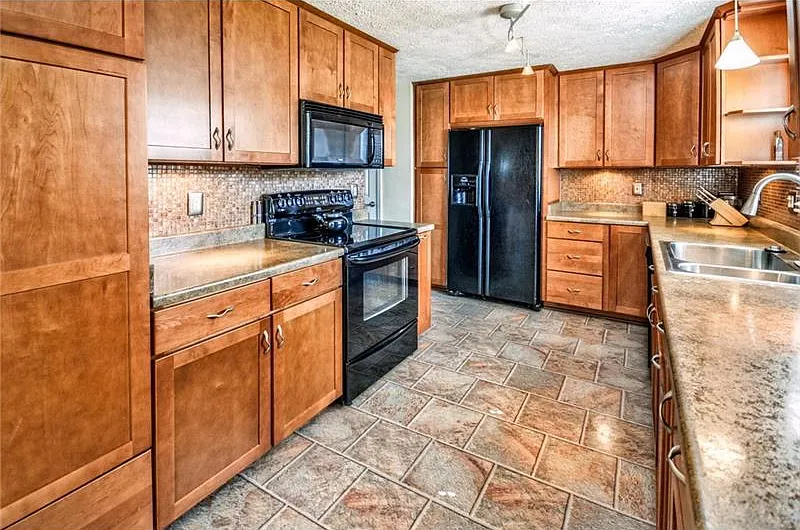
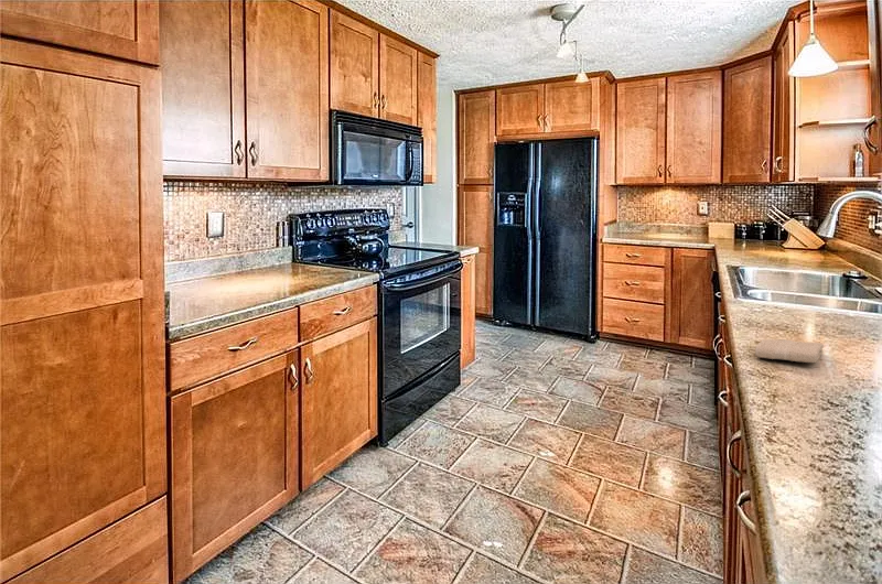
+ washcloth (789, 349)
